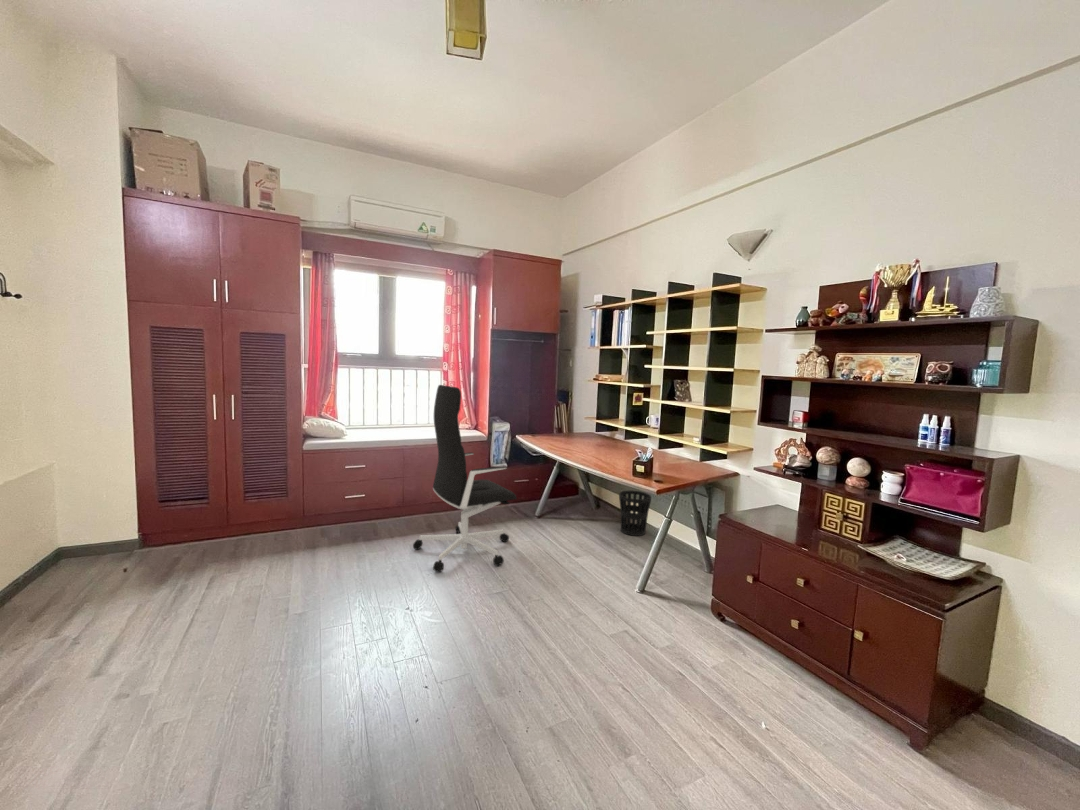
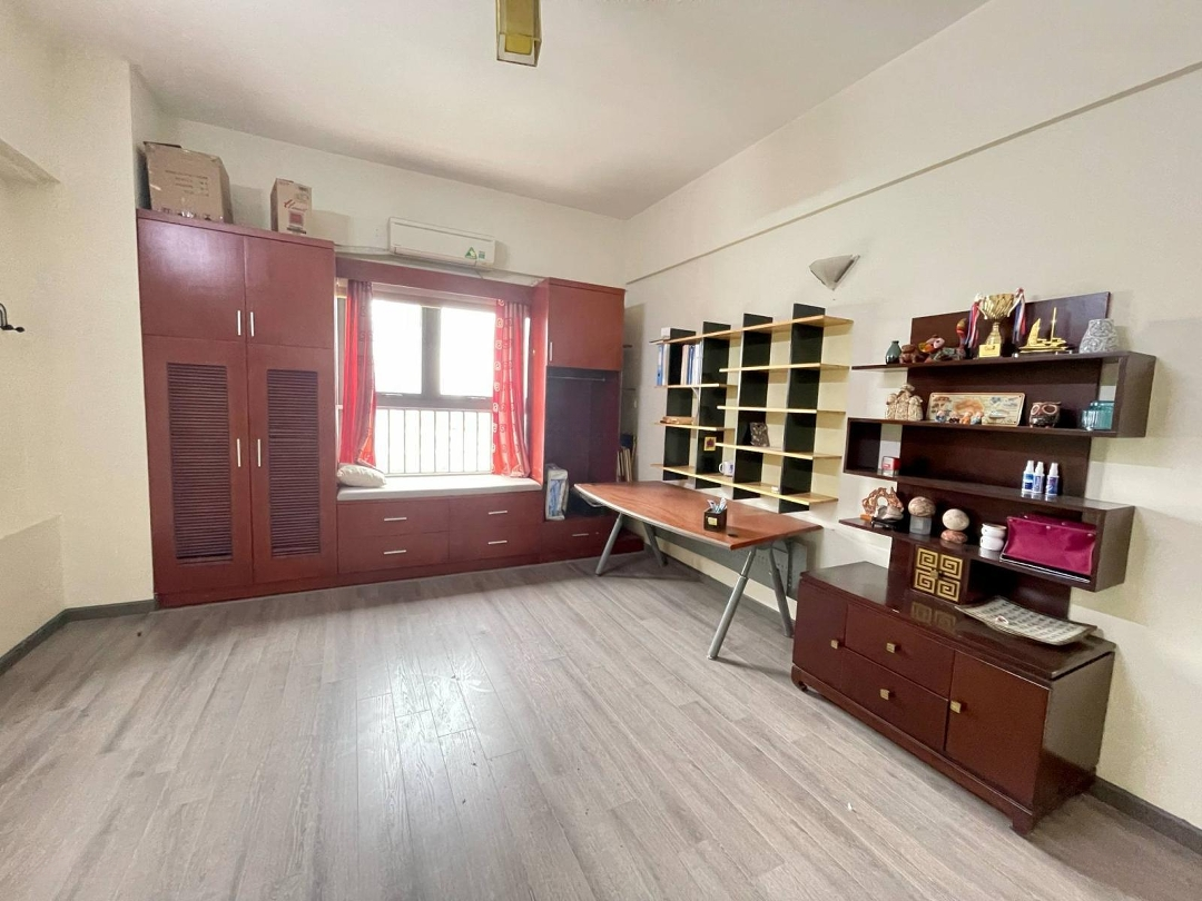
- office chair (471, 470)
- wastebasket (634, 513)
